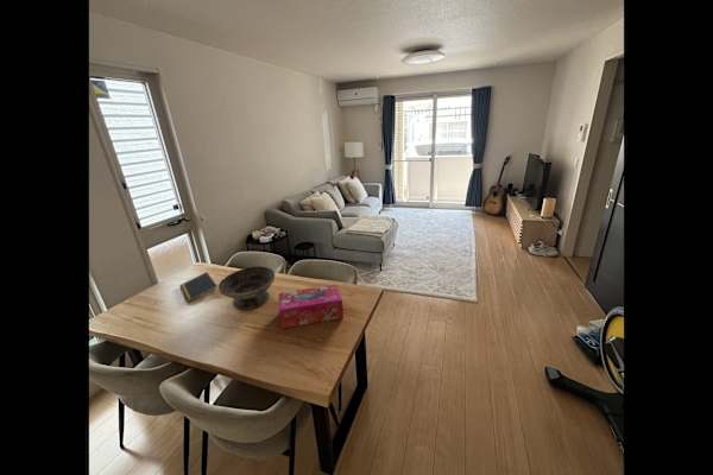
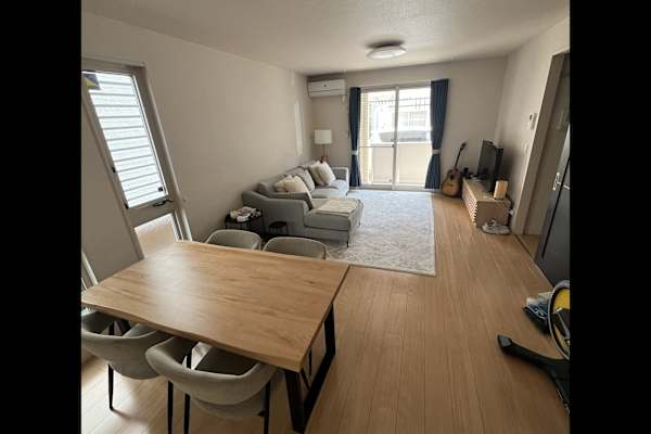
- notepad (197, 285)
- decorative bowl (248, 289)
- tissue box (310, 305)
